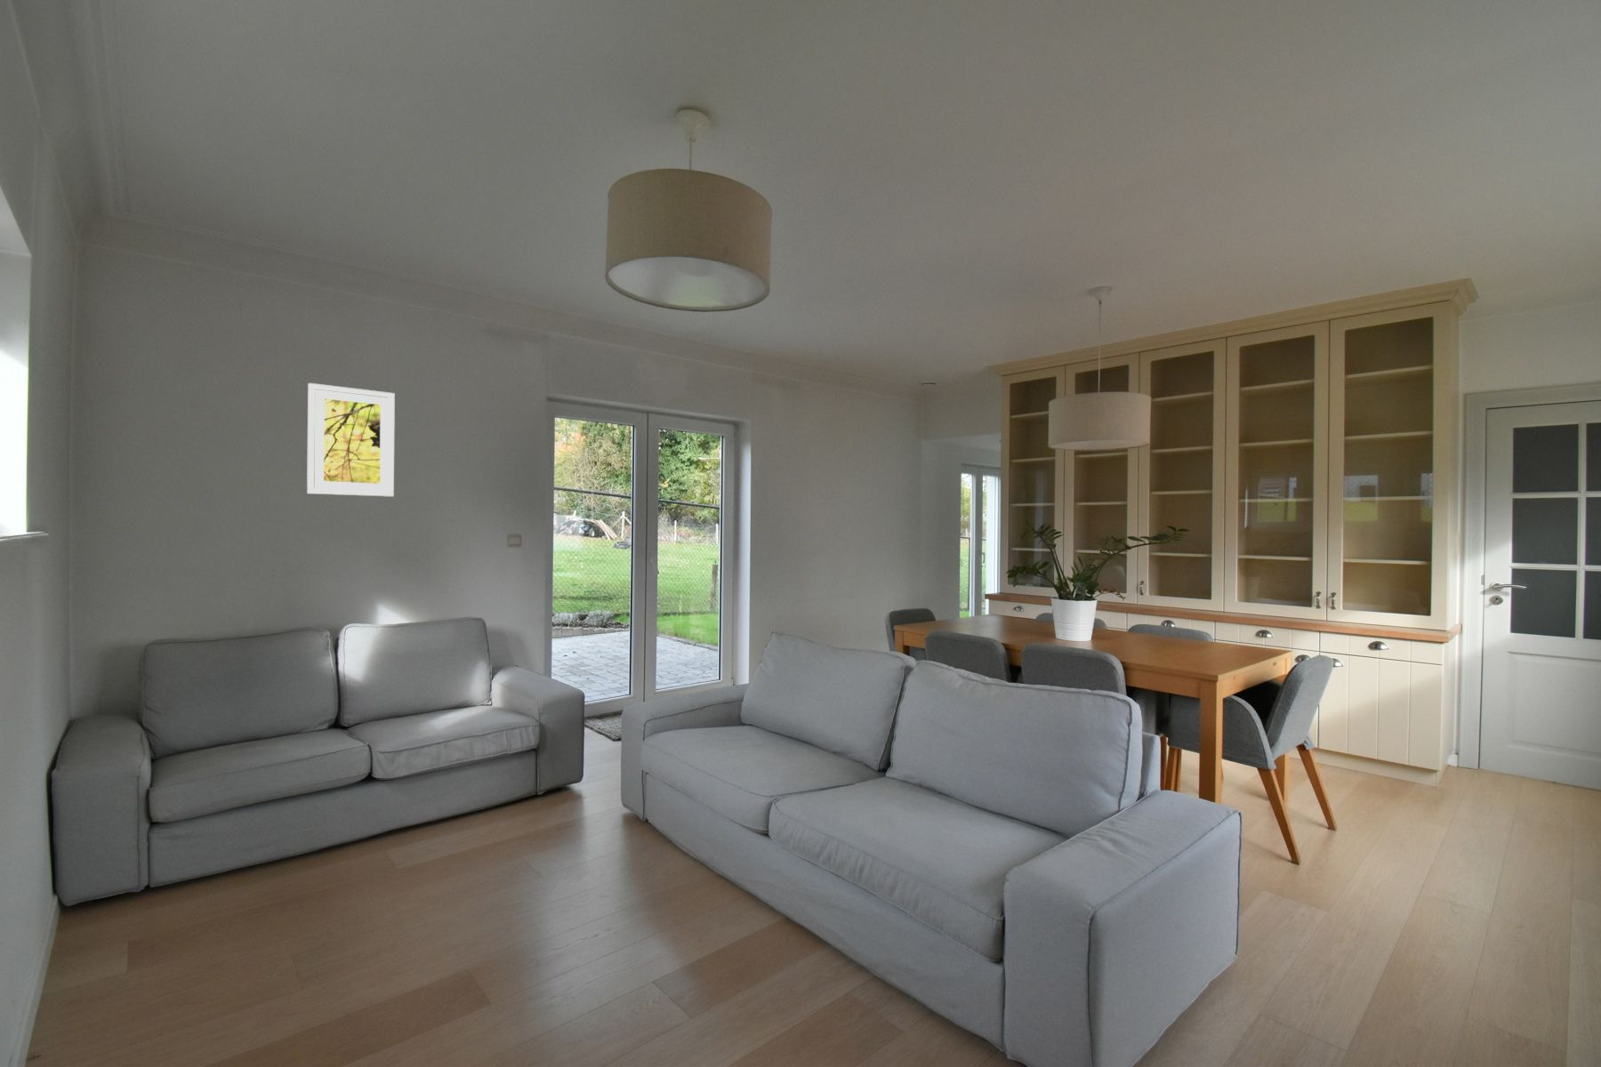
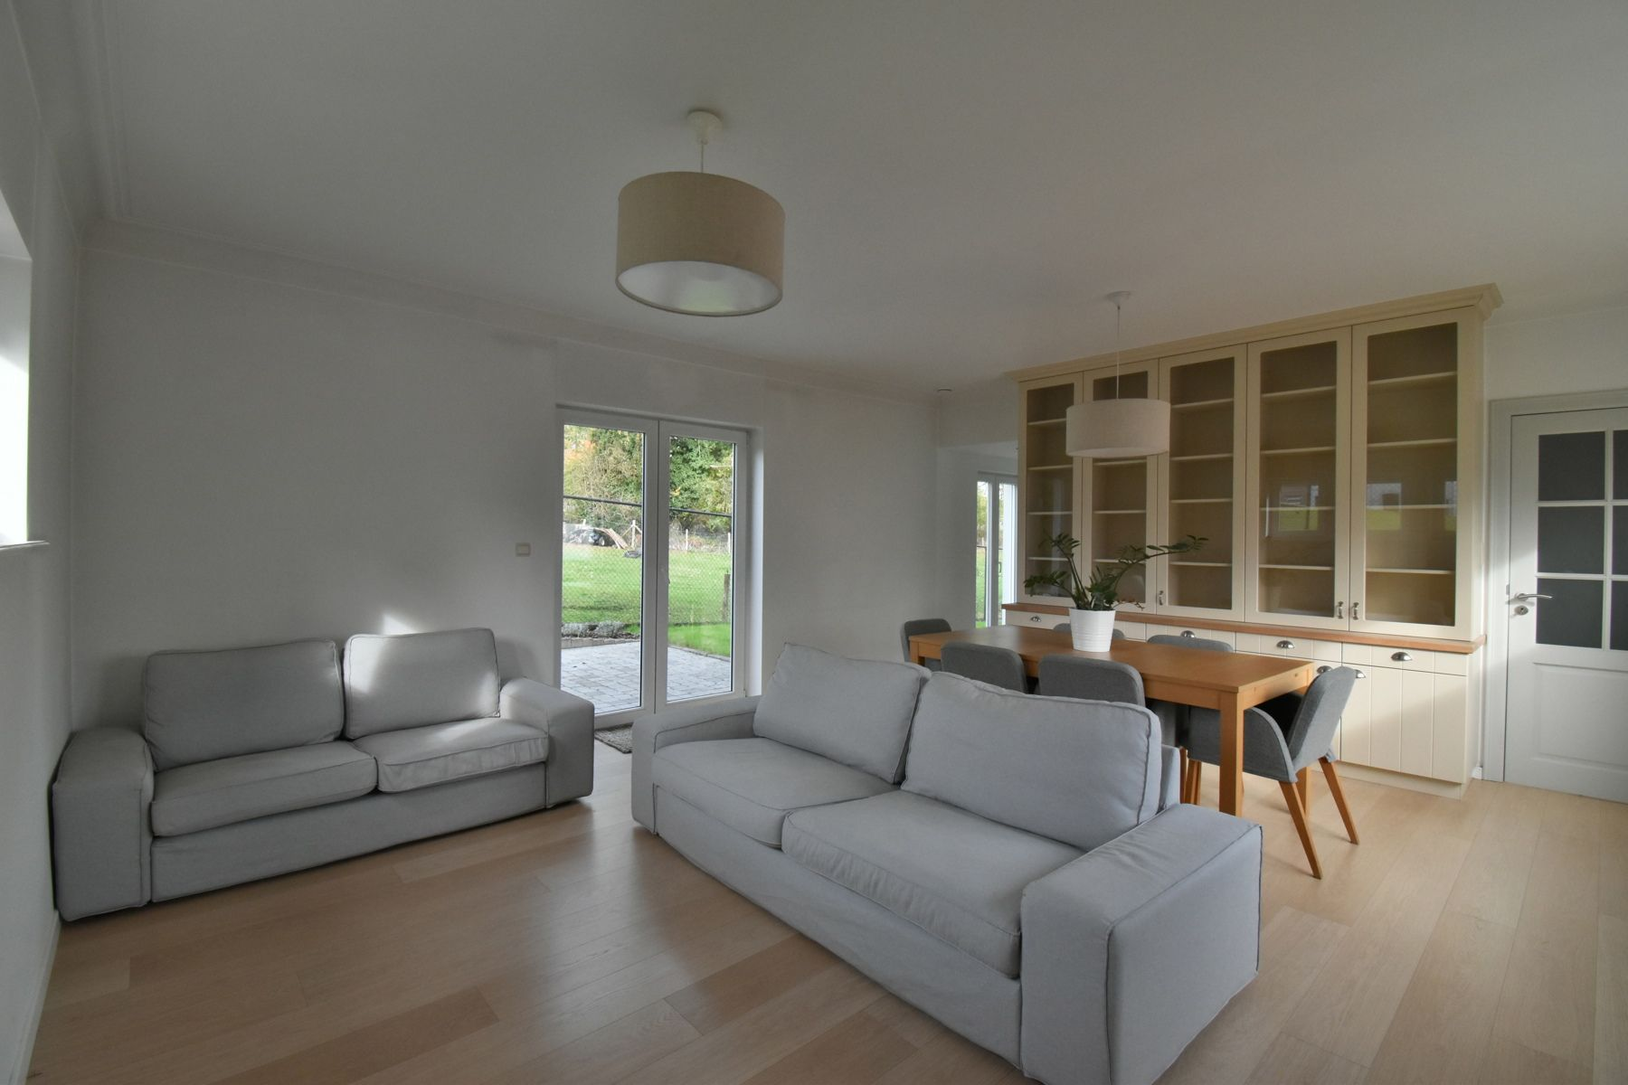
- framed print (353, 442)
